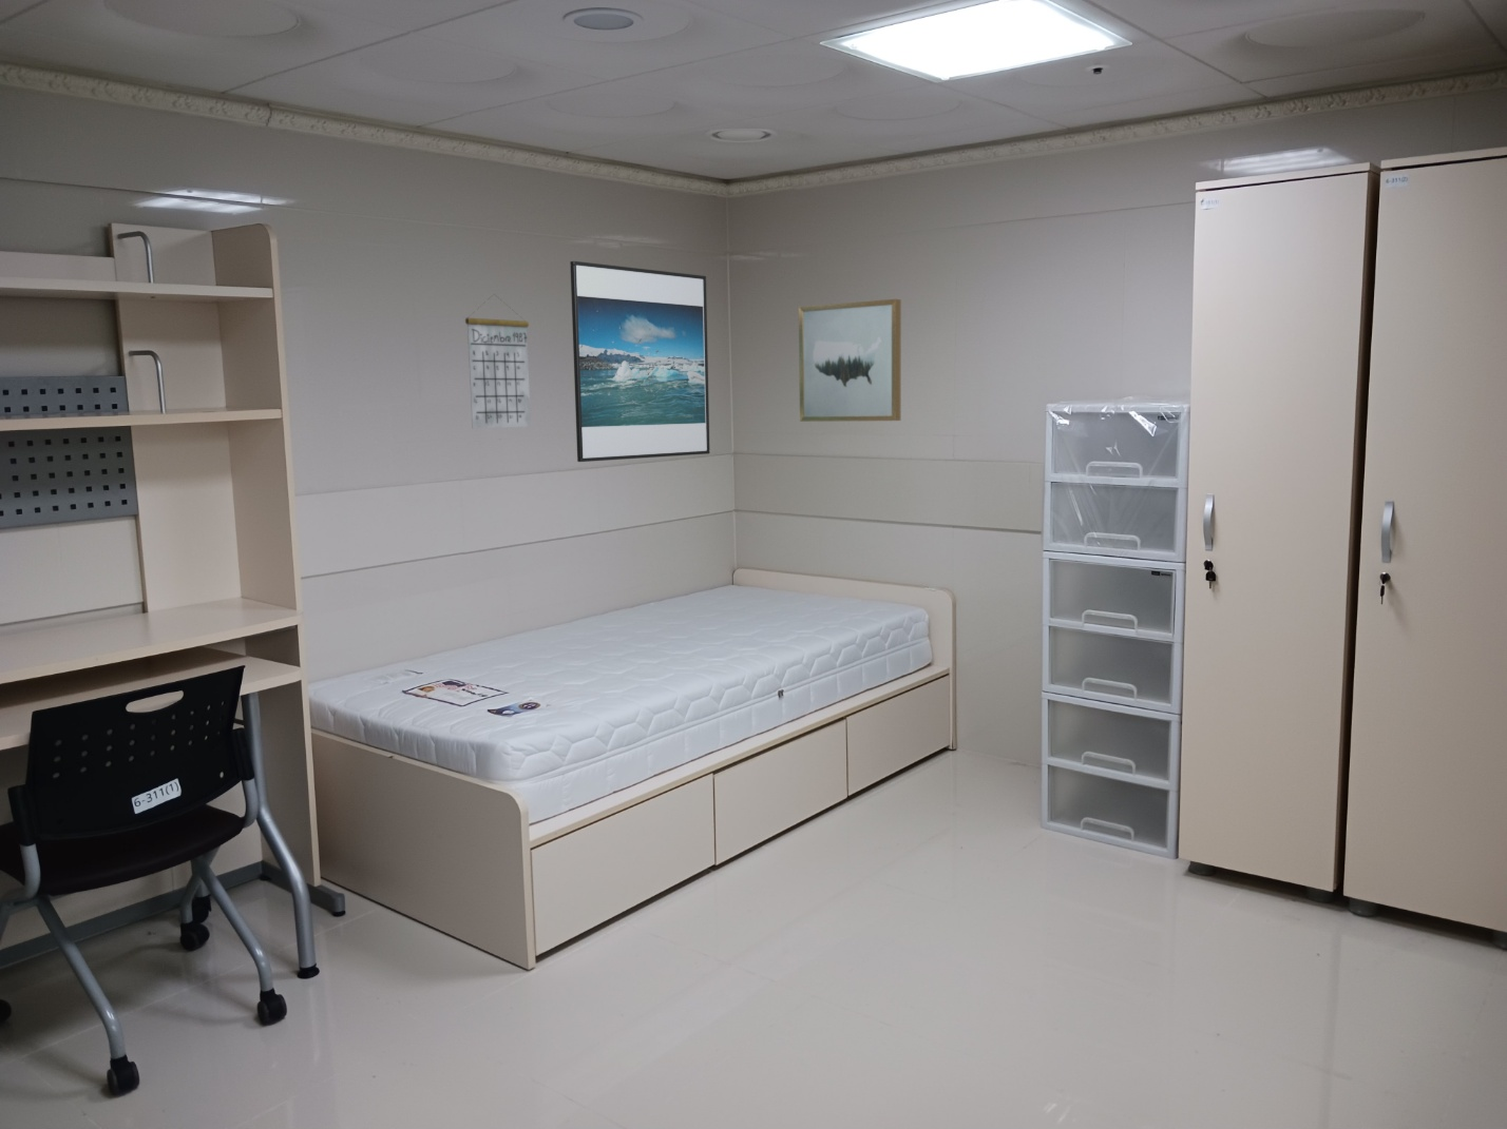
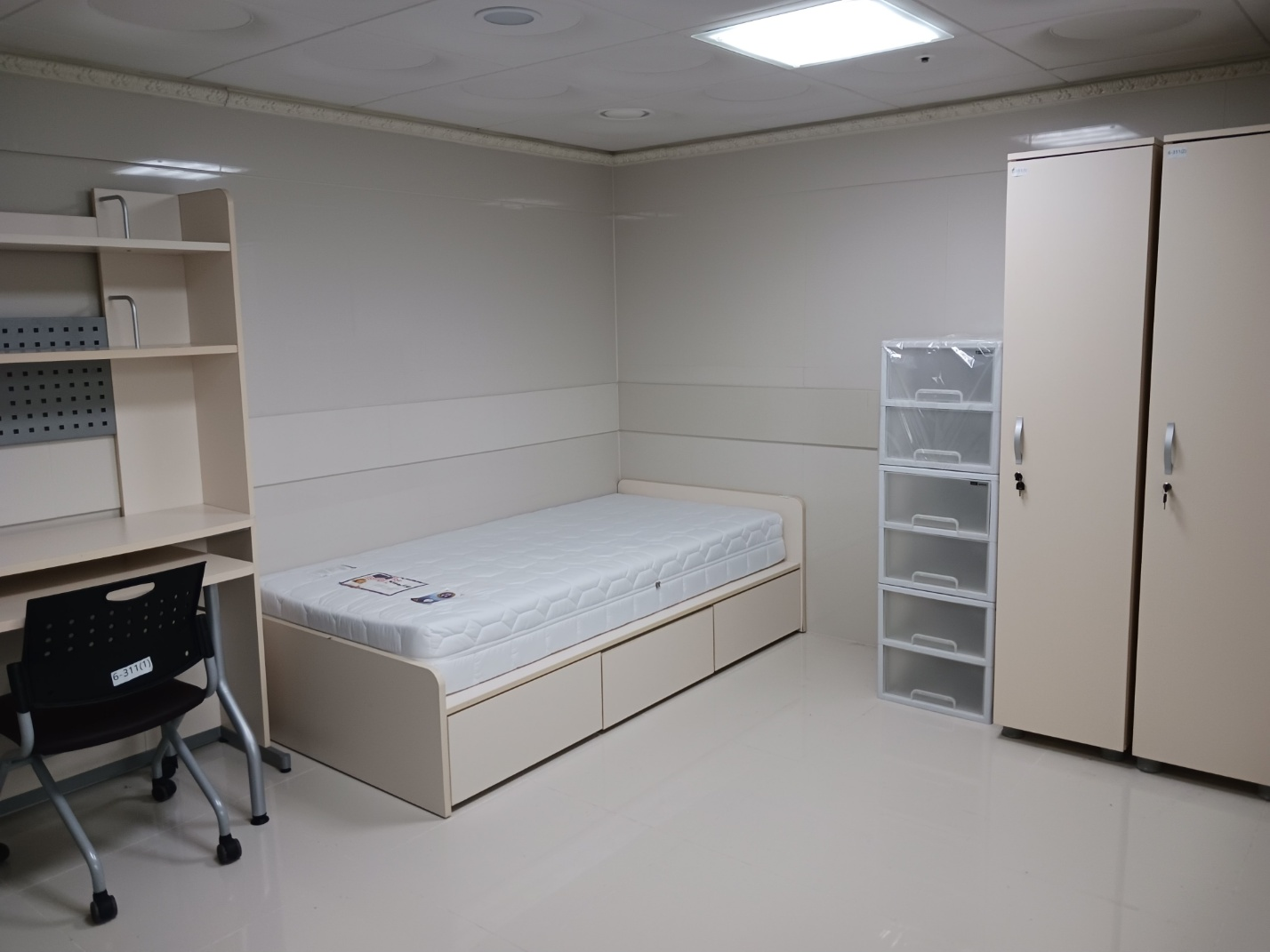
- calendar (500, 361)
- wall art (848, 362)
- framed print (644, 364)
